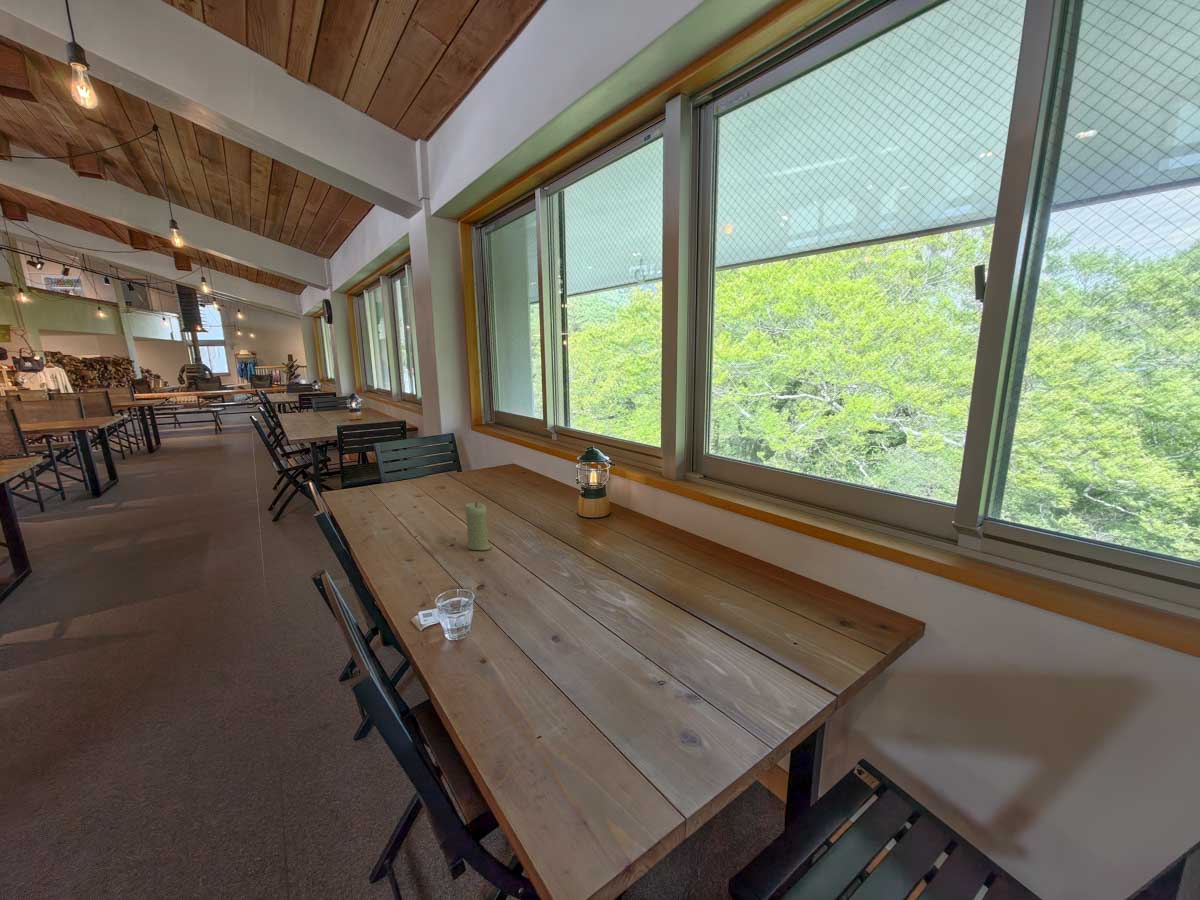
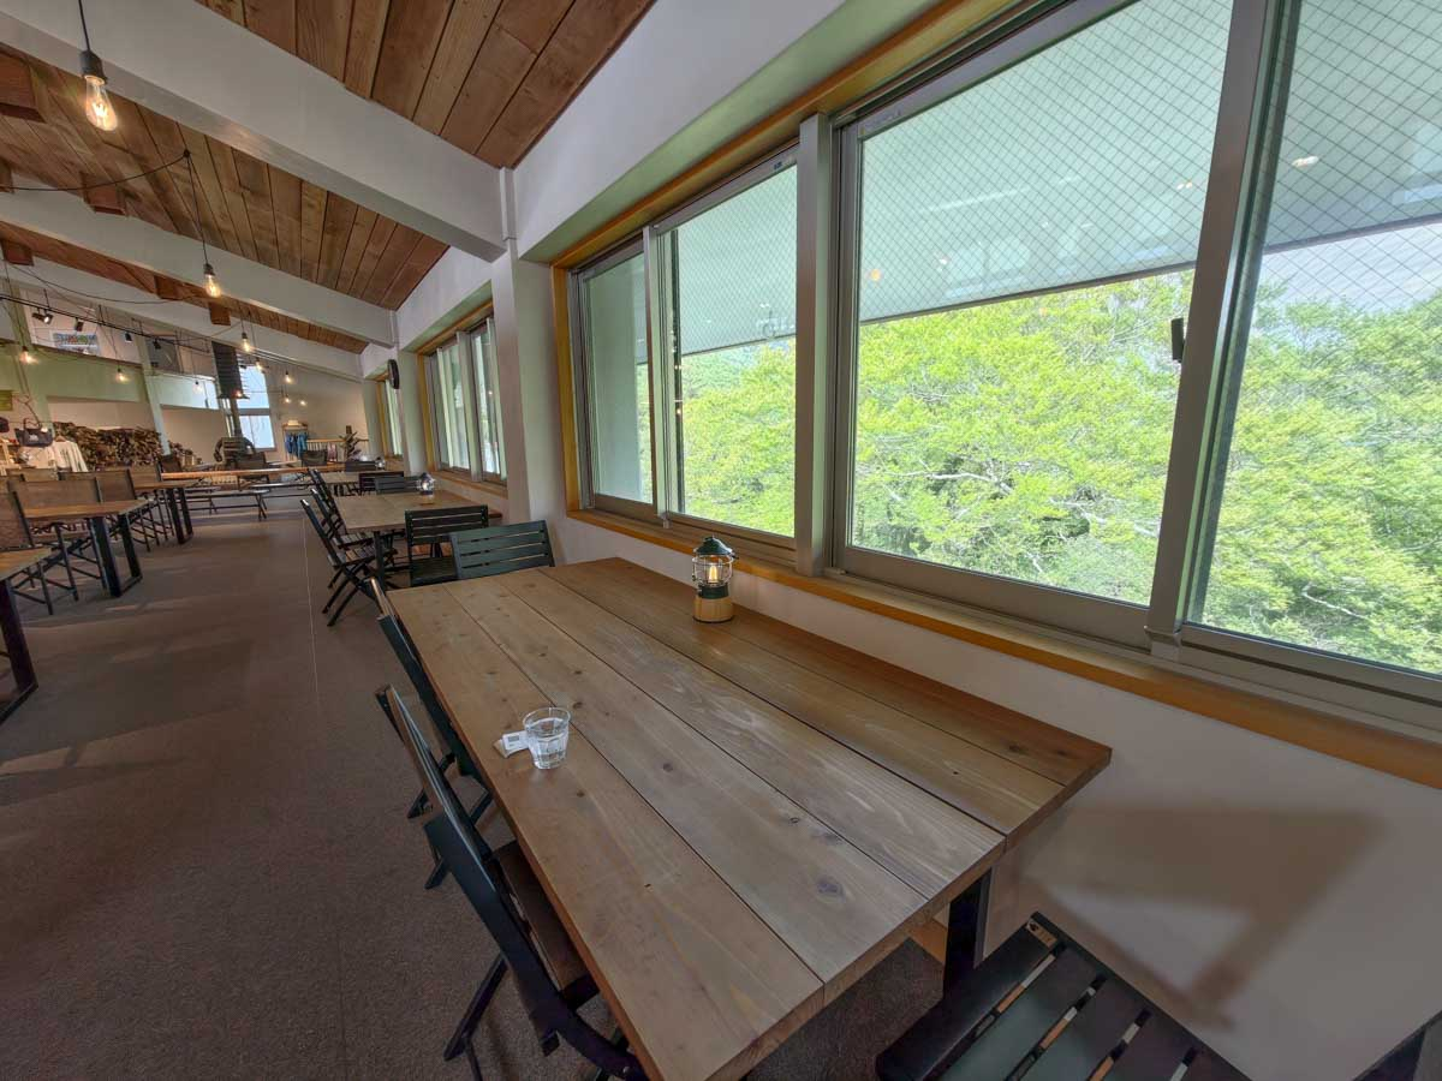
- candle (478, 524)
